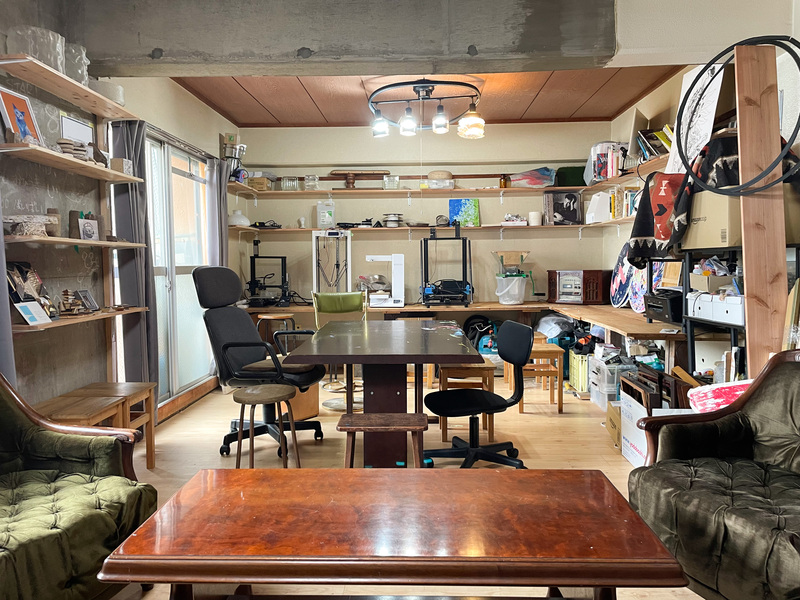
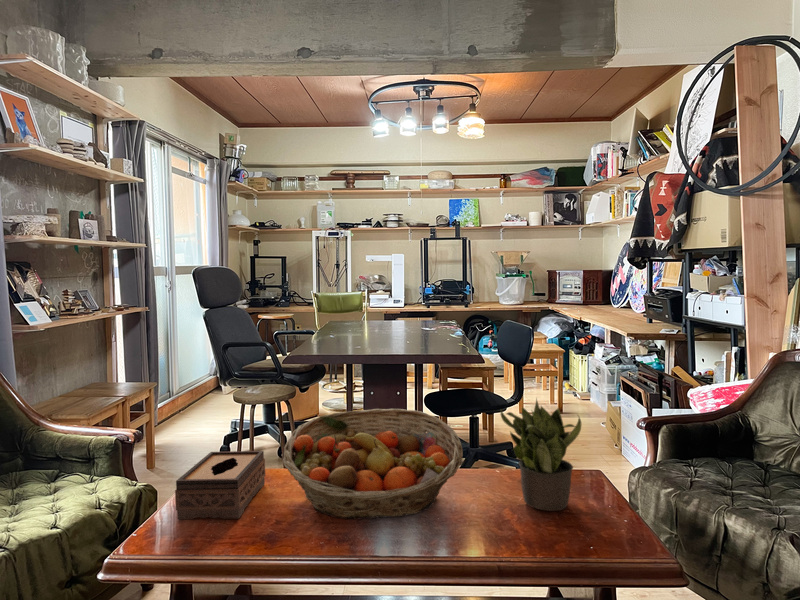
+ tissue box (223, 482)
+ fruit basket (373, 460)
+ potted plant (545, 447)
